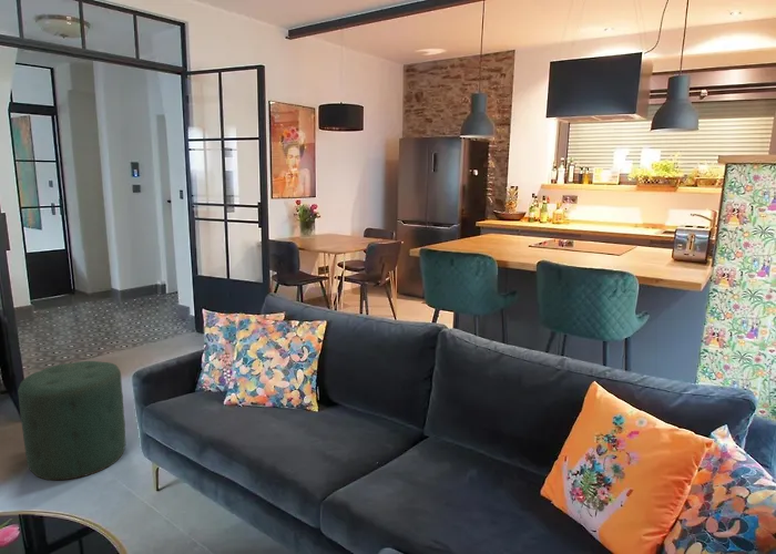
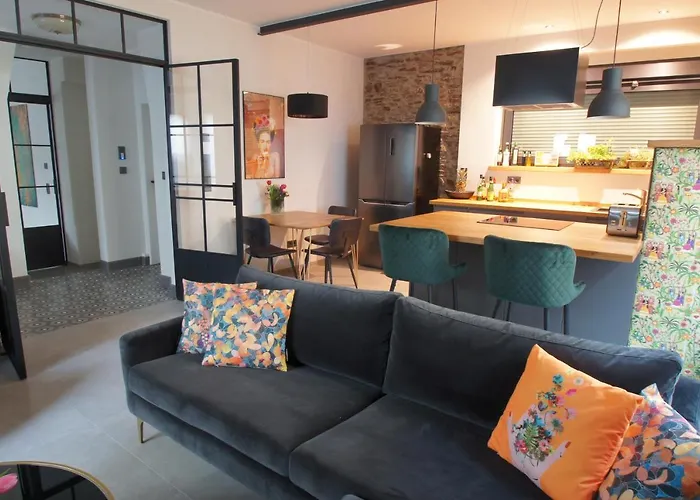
- ottoman (74, 416)
